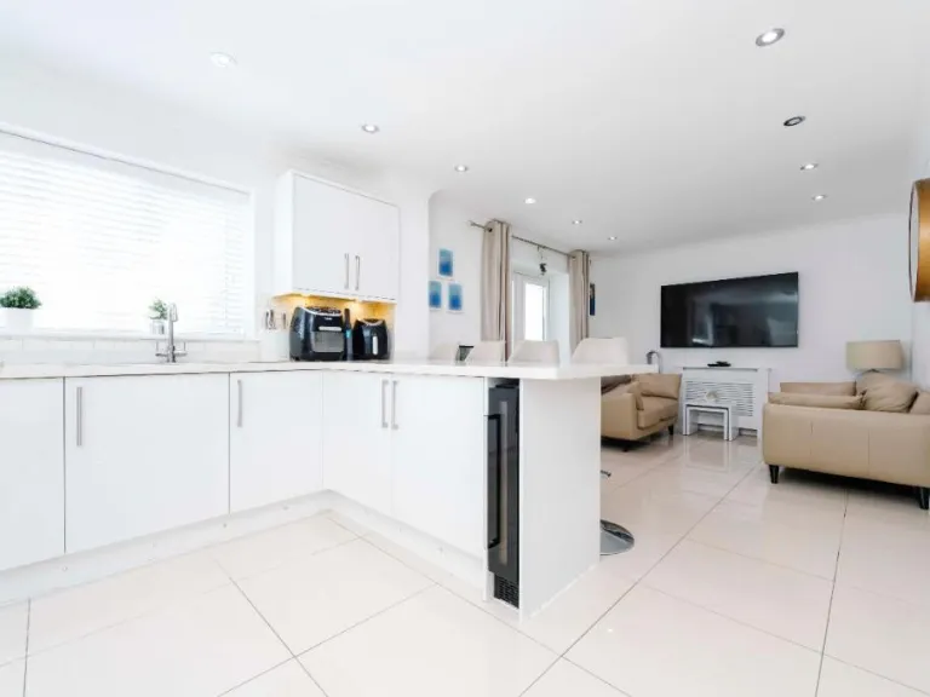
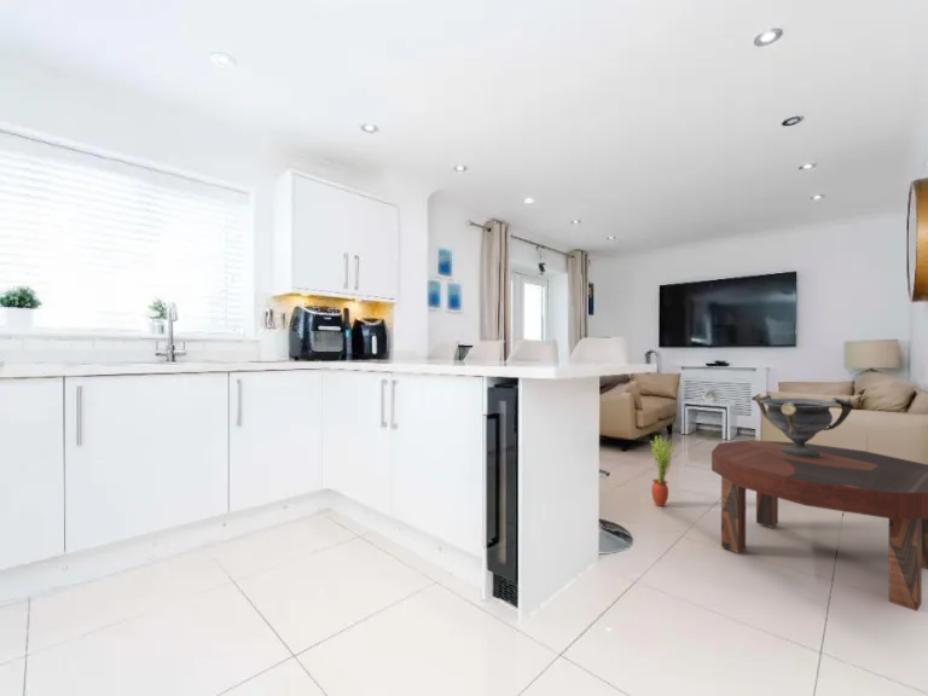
+ potted plant (662, 471)
+ decorative bowl (806, 425)
+ coffee table (818, 506)
